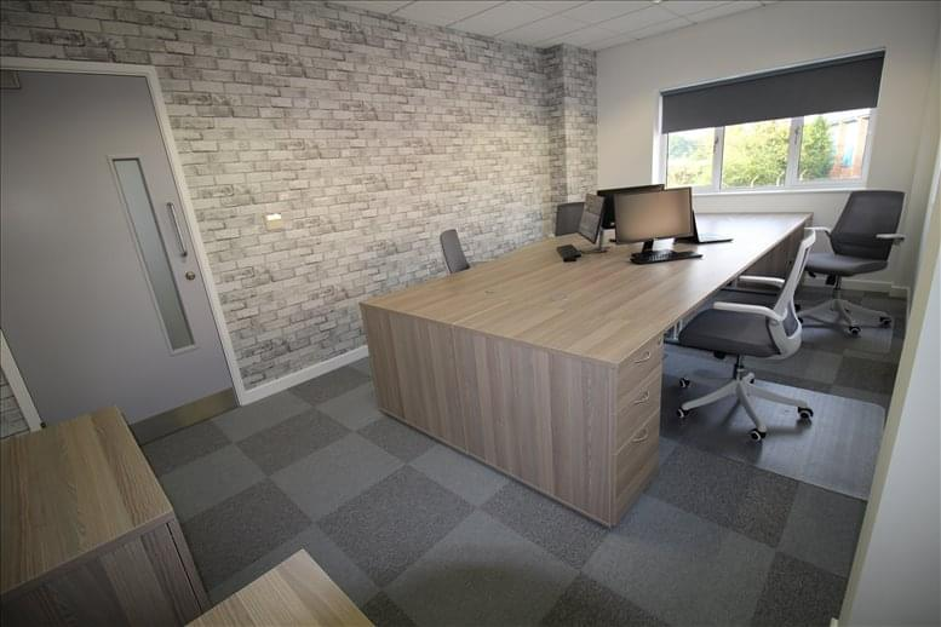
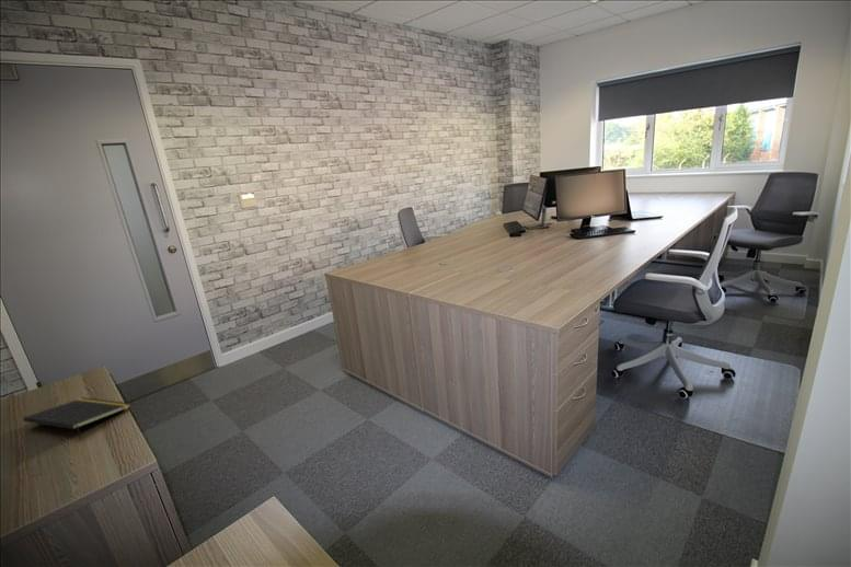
+ notepad (79, 412)
